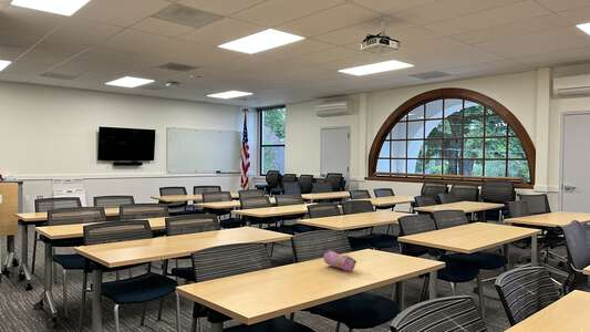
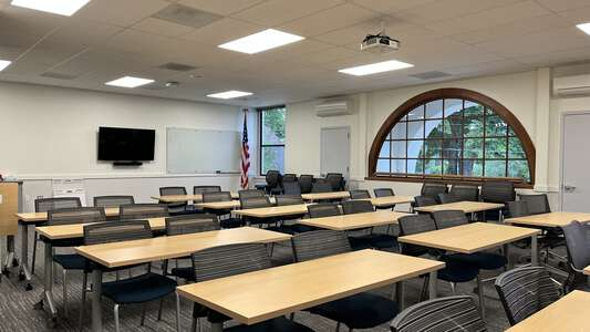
- pencil case (339, 260)
